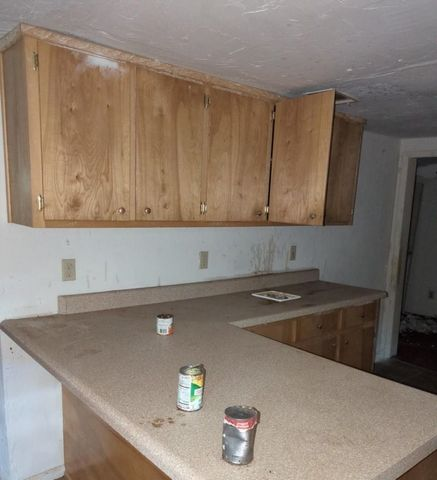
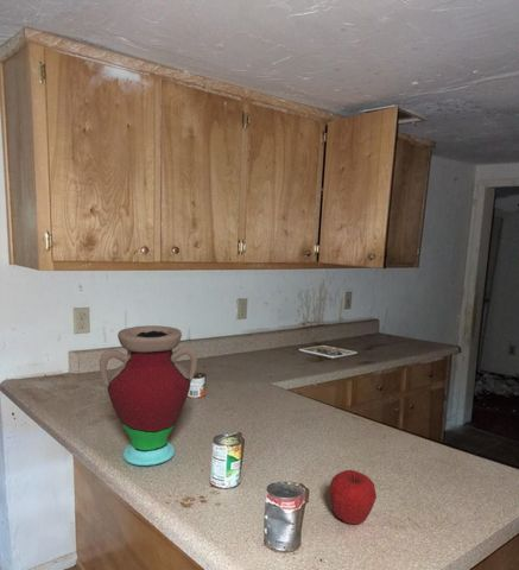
+ vase (150, 393)
+ apple (352, 496)
